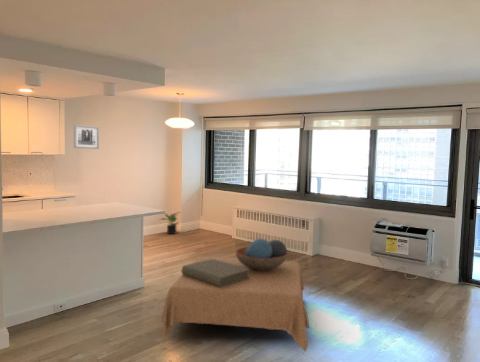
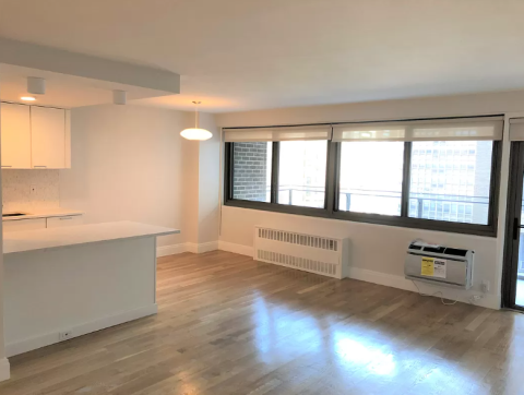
- potted plant (171, 222)
- coffee table (241, 278)
- wall art (86, 137)
